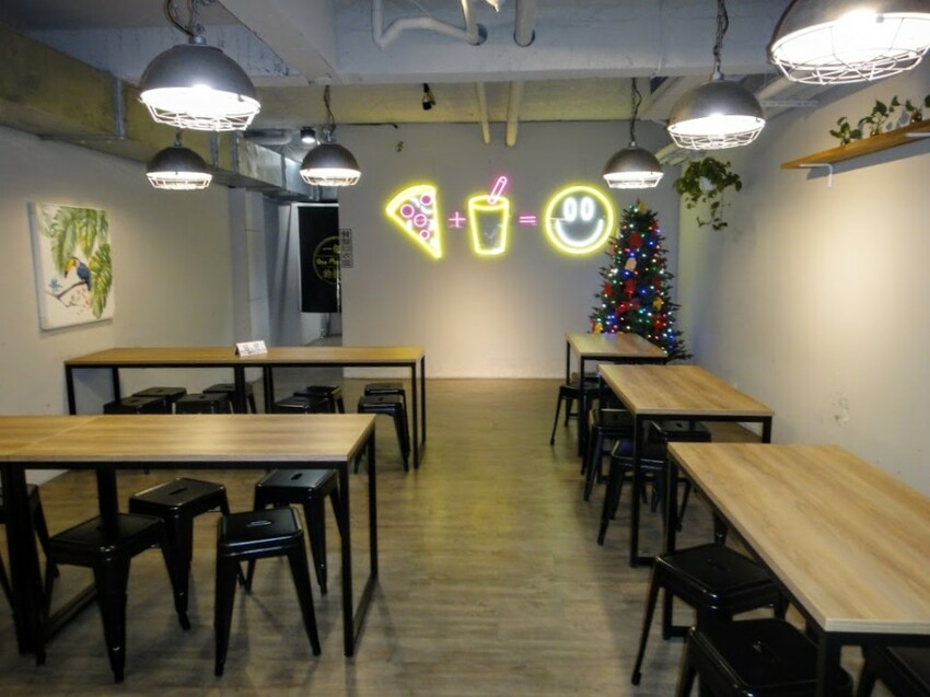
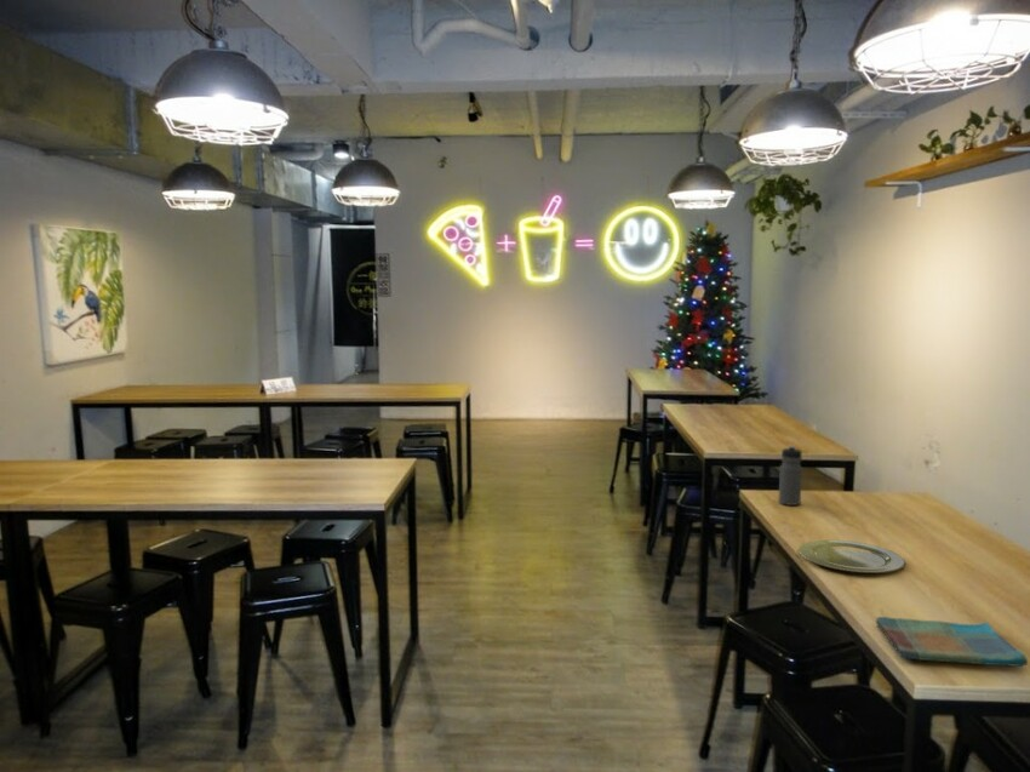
+ plate (849, 555)
+ water bottle (790, 474)
+ dish towel (946, 640)
